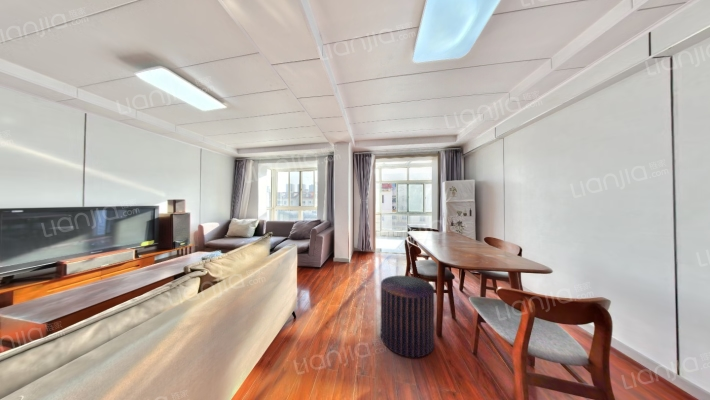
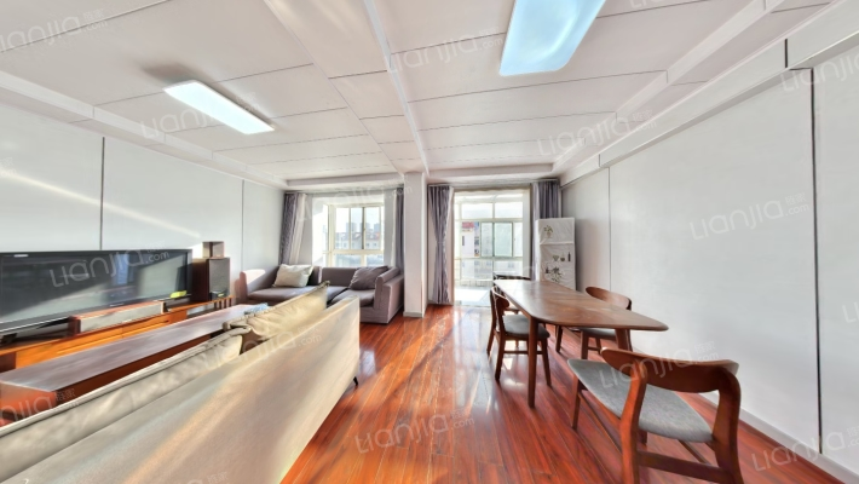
- pouf (406, 311)
